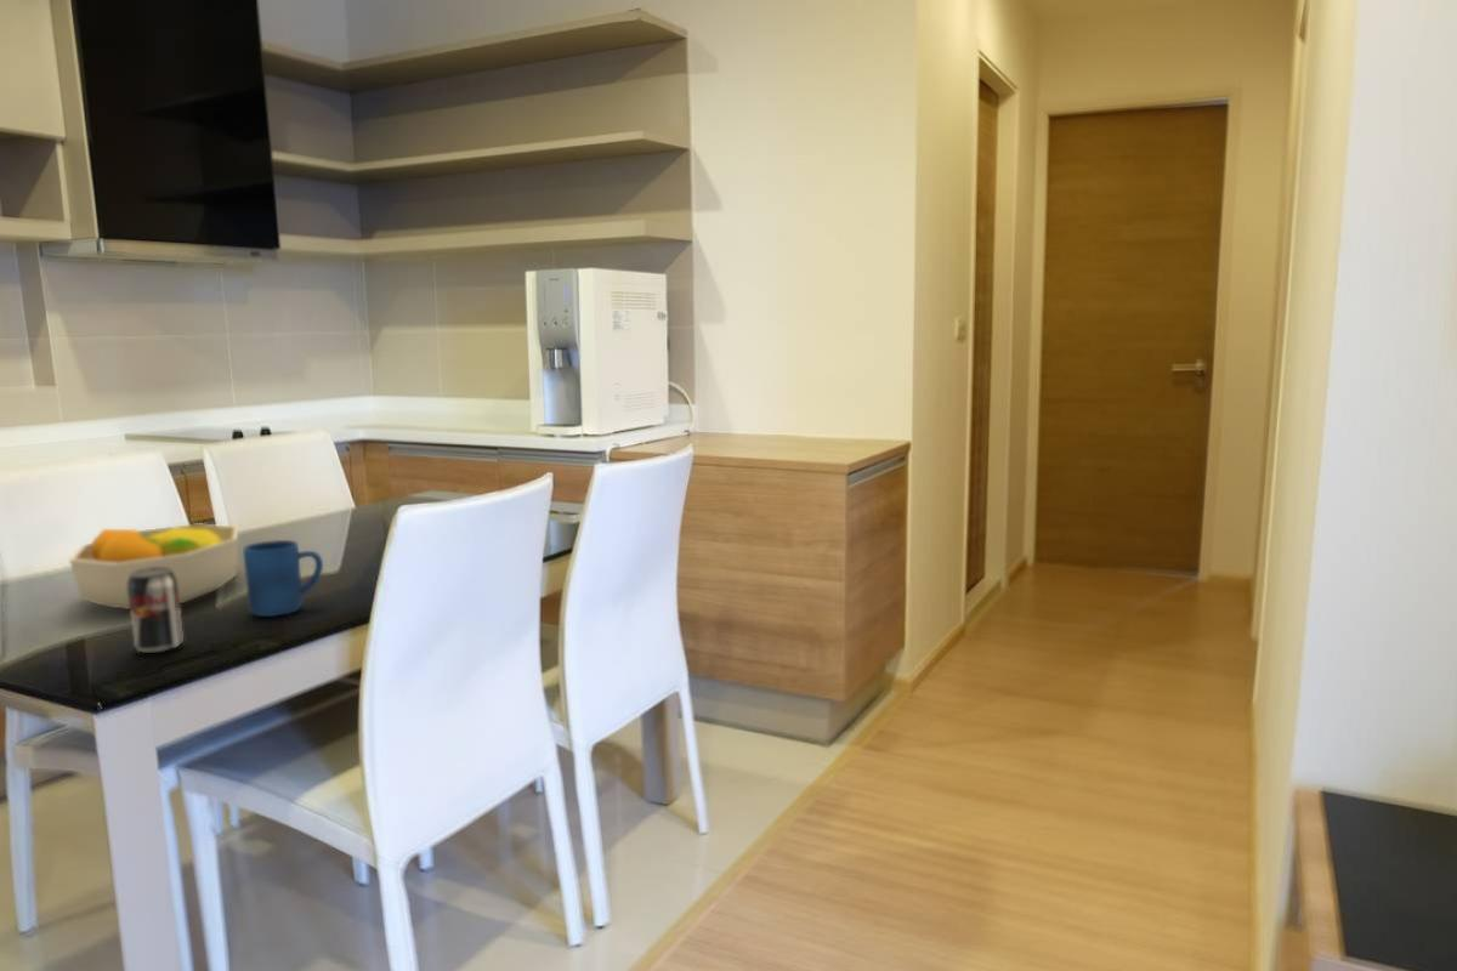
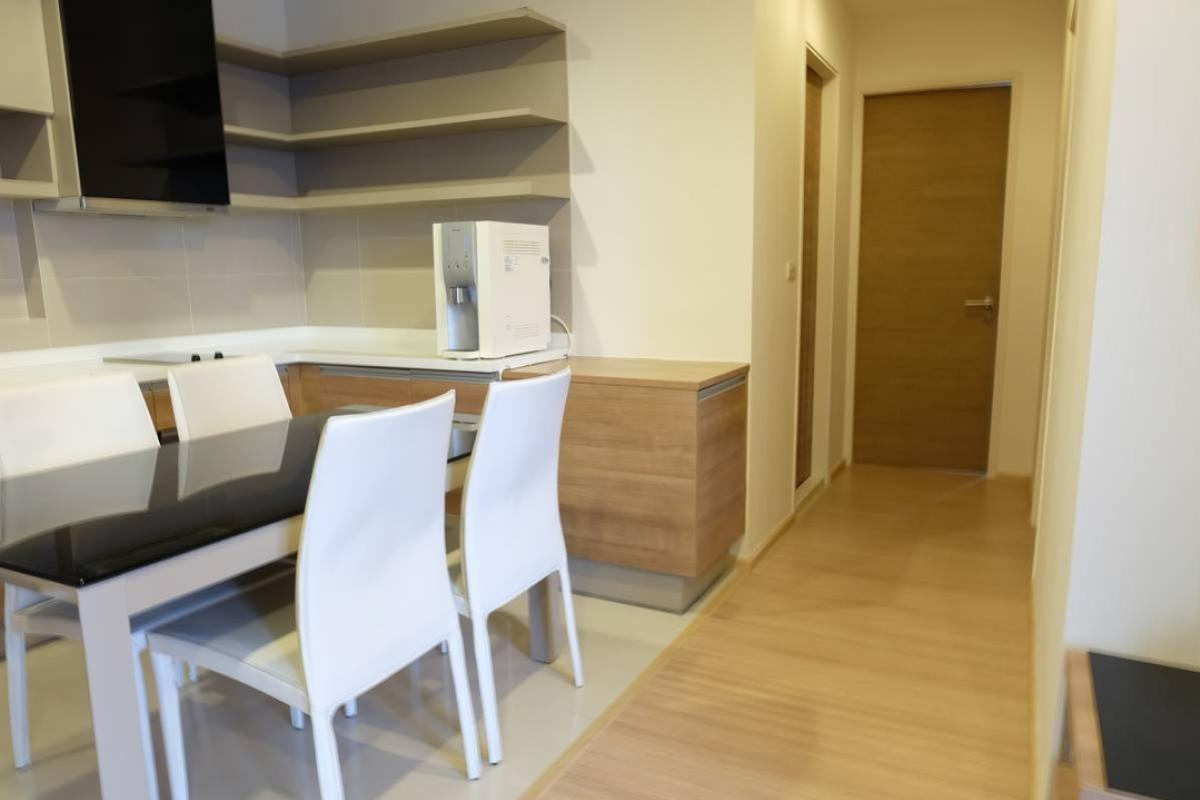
- mug (285, 577)
- fruit bowl (161, 555)
- beverage can (154, 609)
